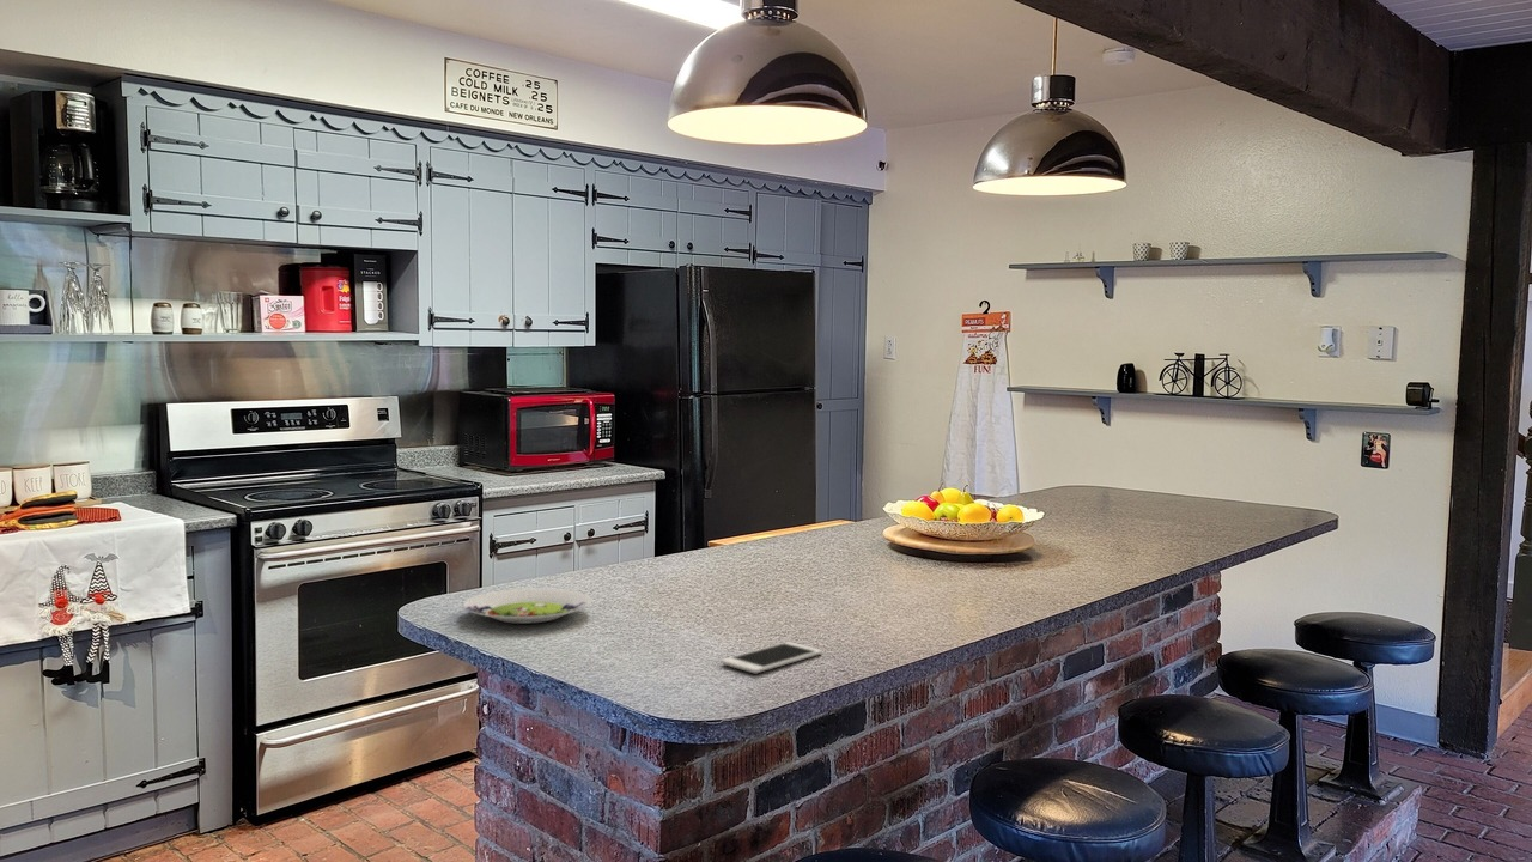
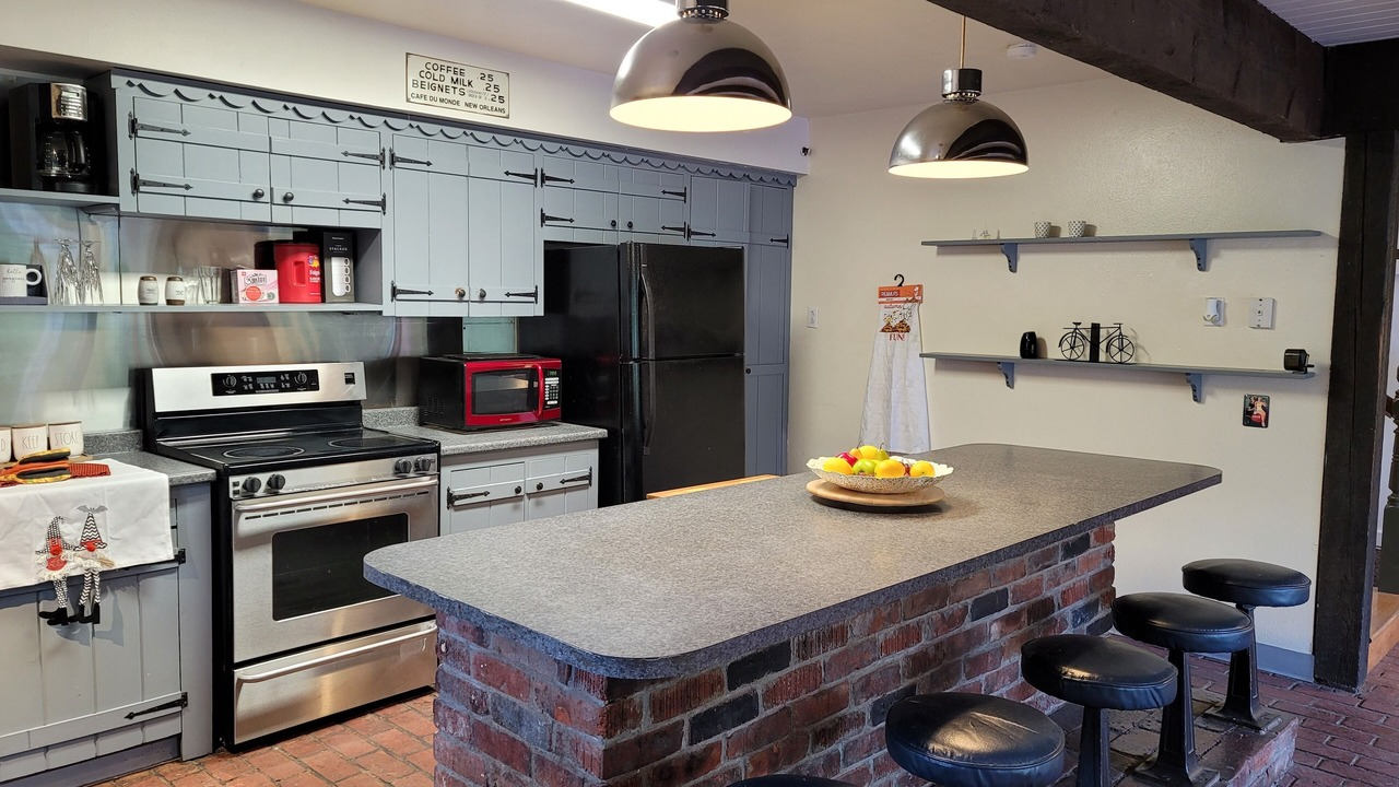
- salad plate (528, 605)
- cell phone (772, 656)
